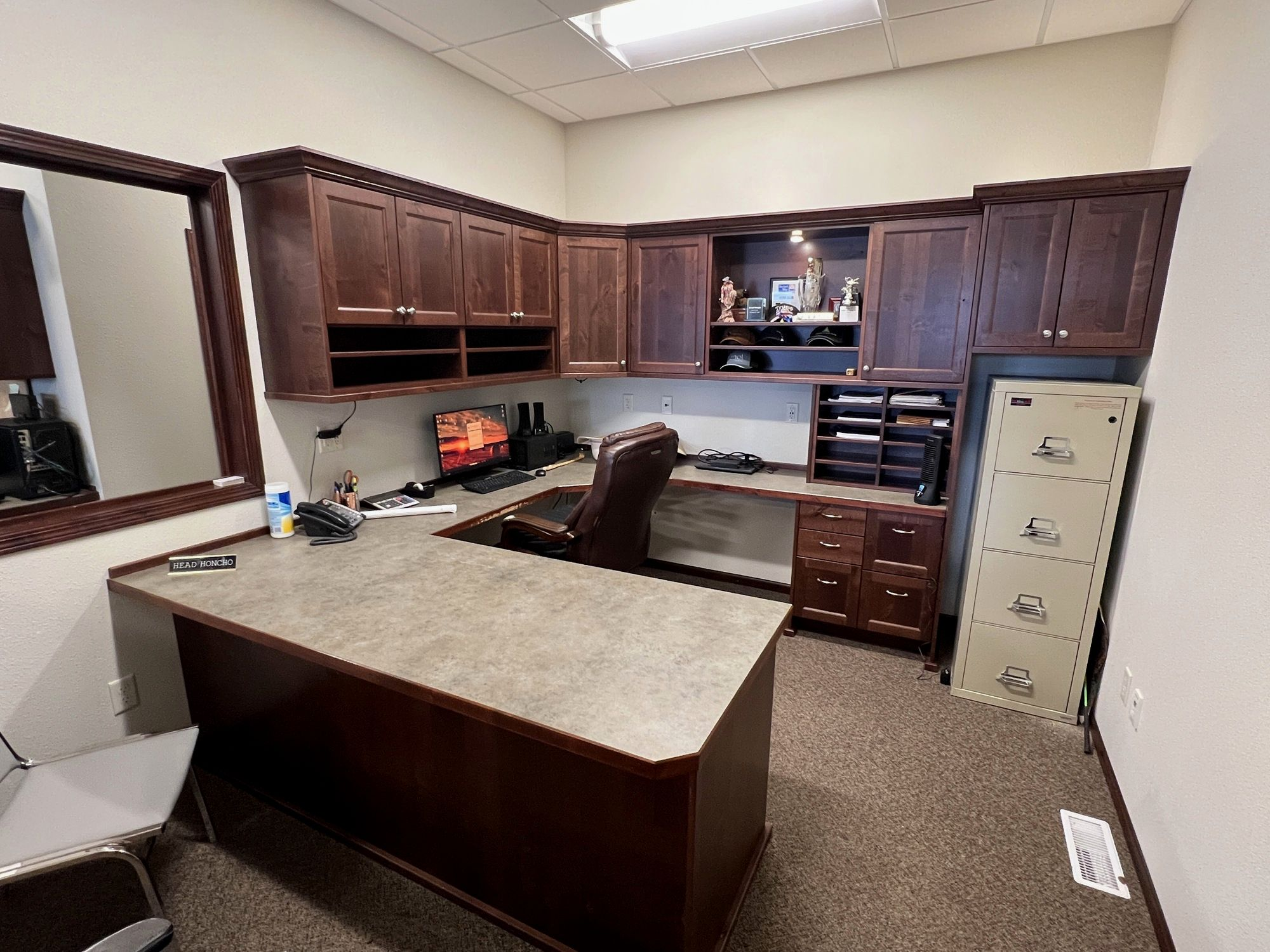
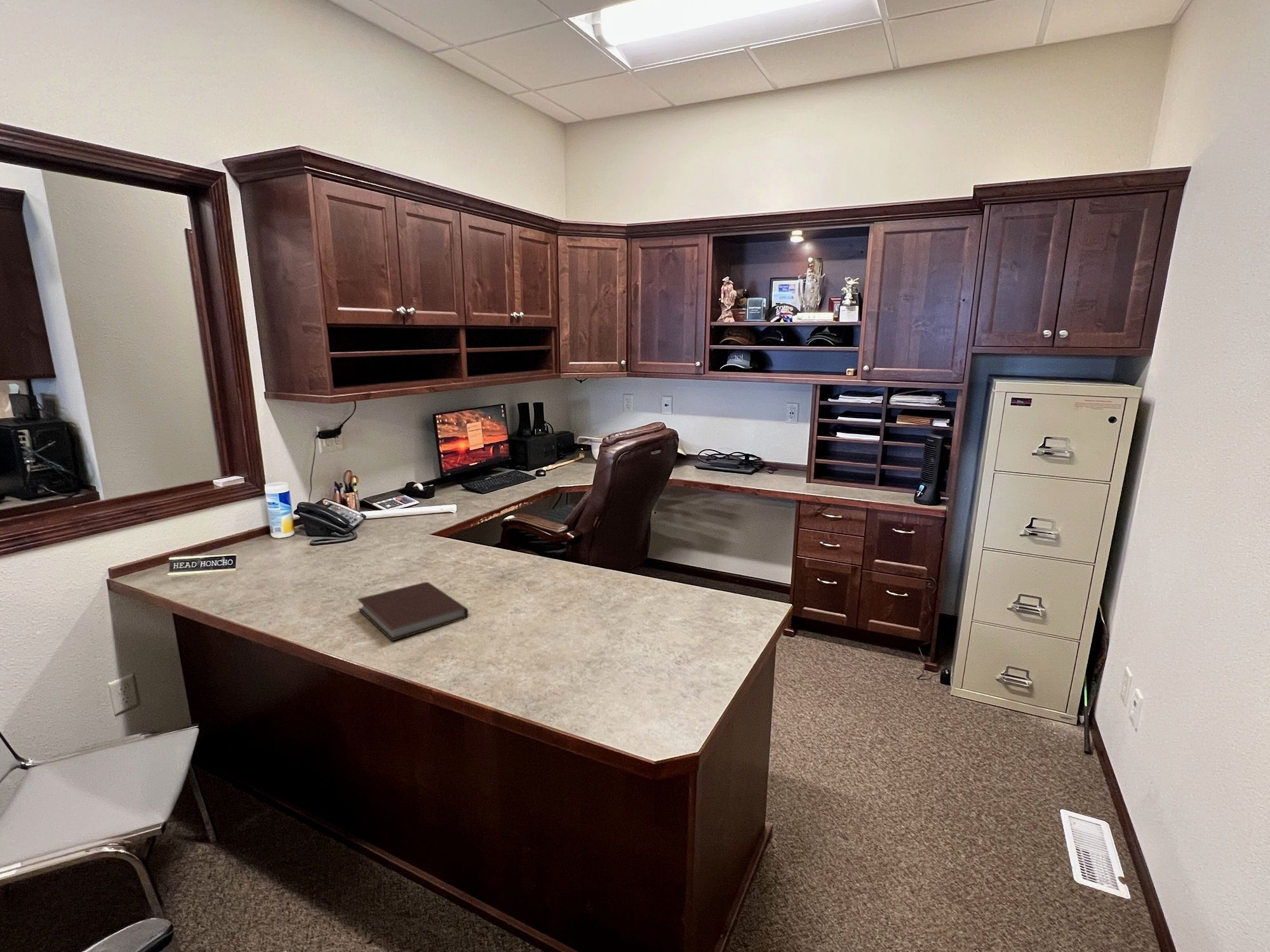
+ notebook (411, 608)
